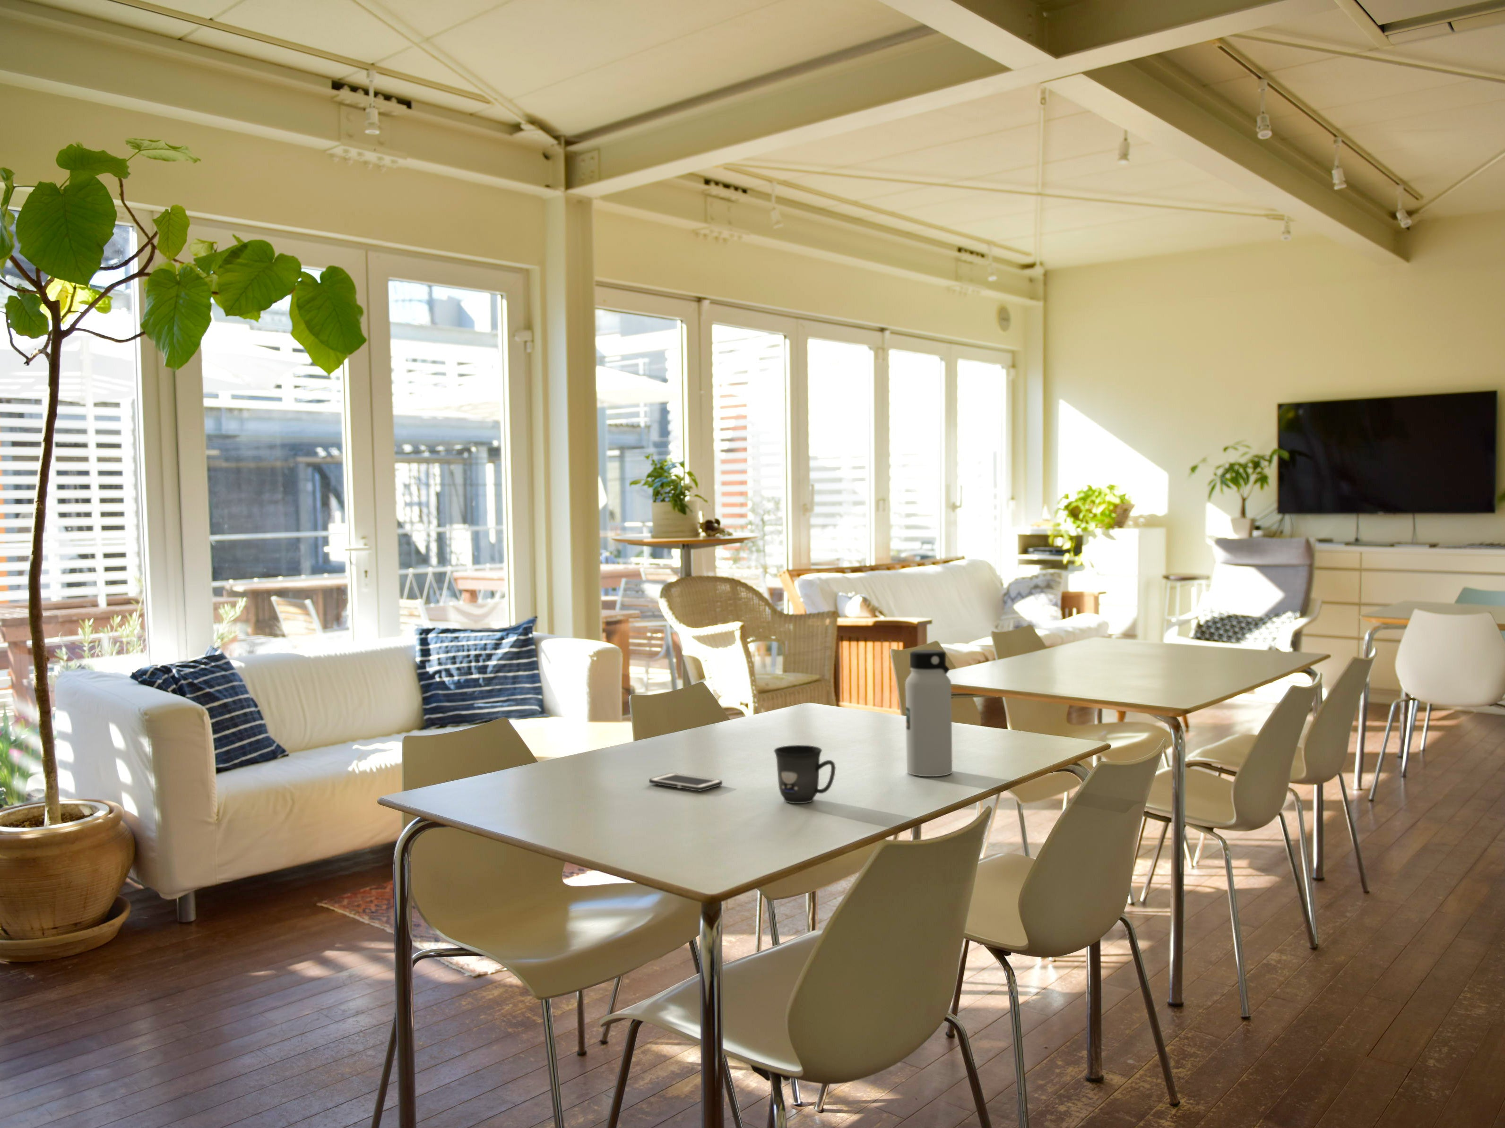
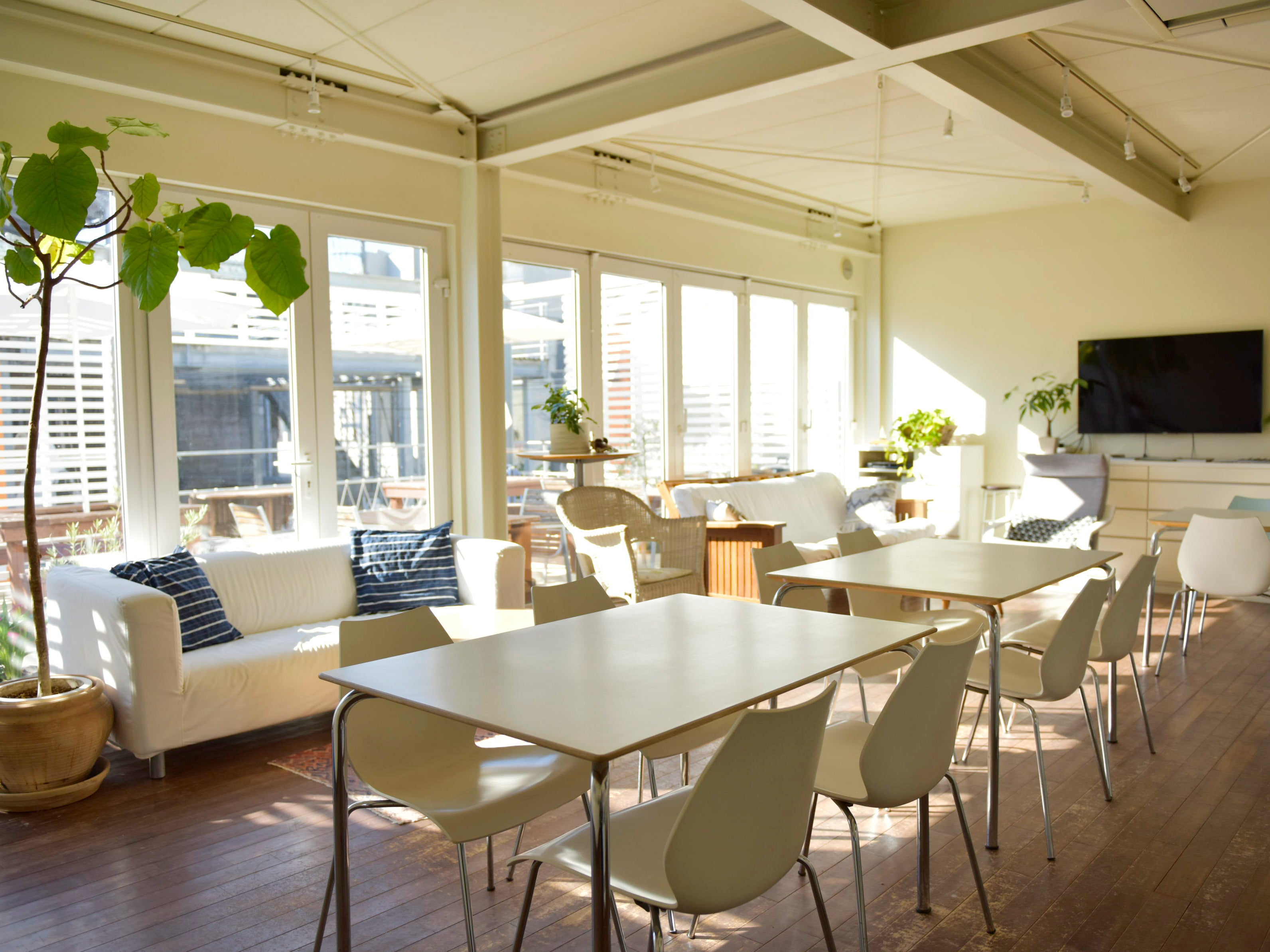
- mug (806, 775)
- cell phone (685, 782)
- water bottle (928, 711)
